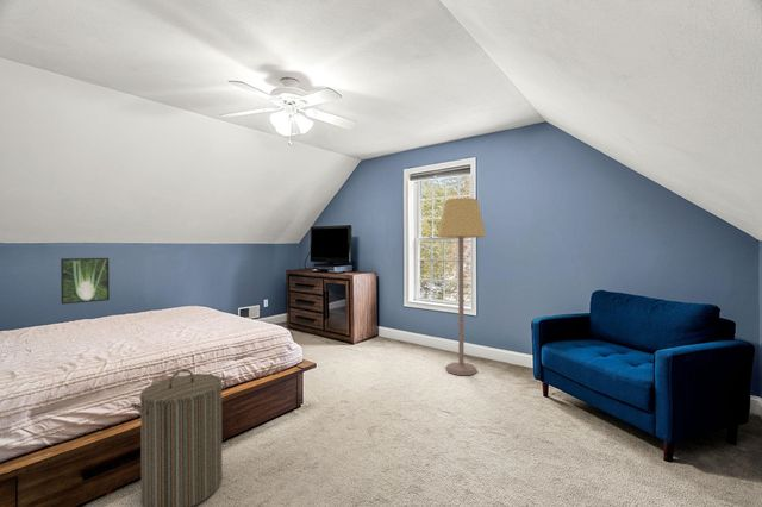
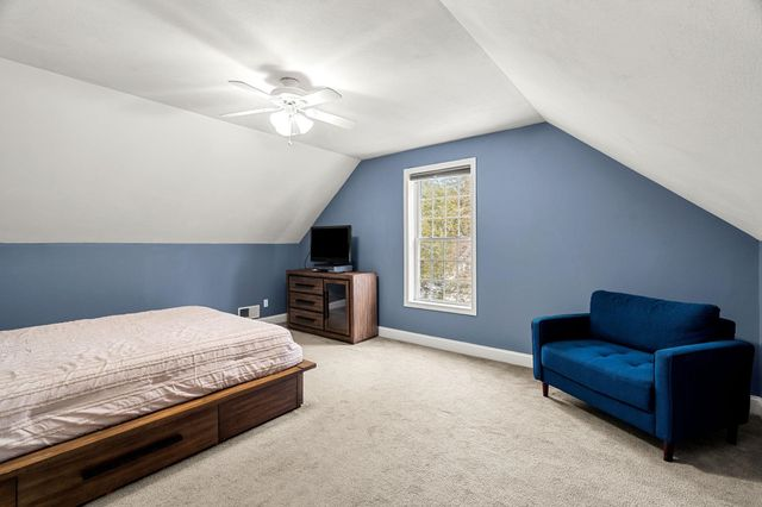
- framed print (86, 280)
- lamp (461, 284)
- laundry hamper (183, 428)
